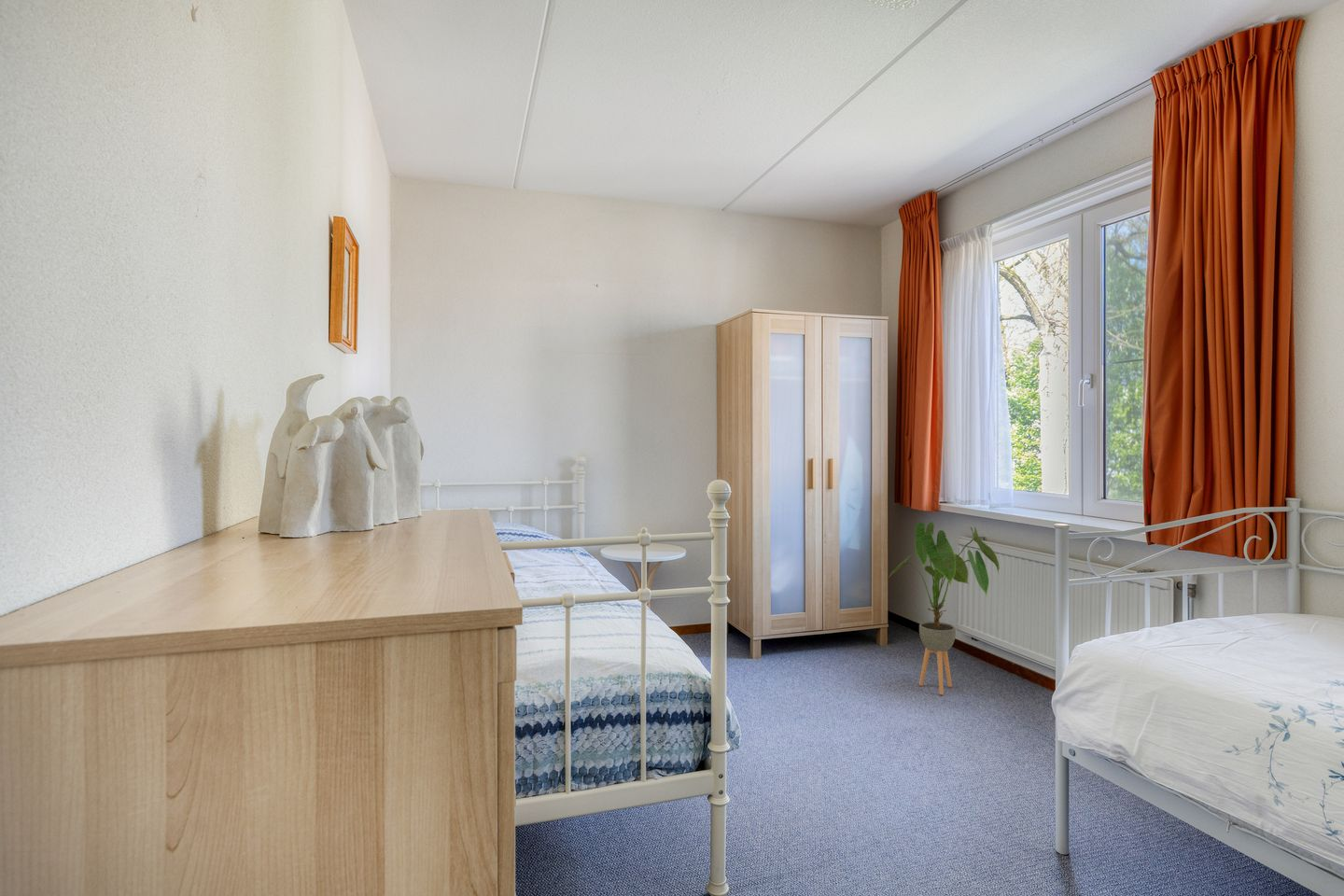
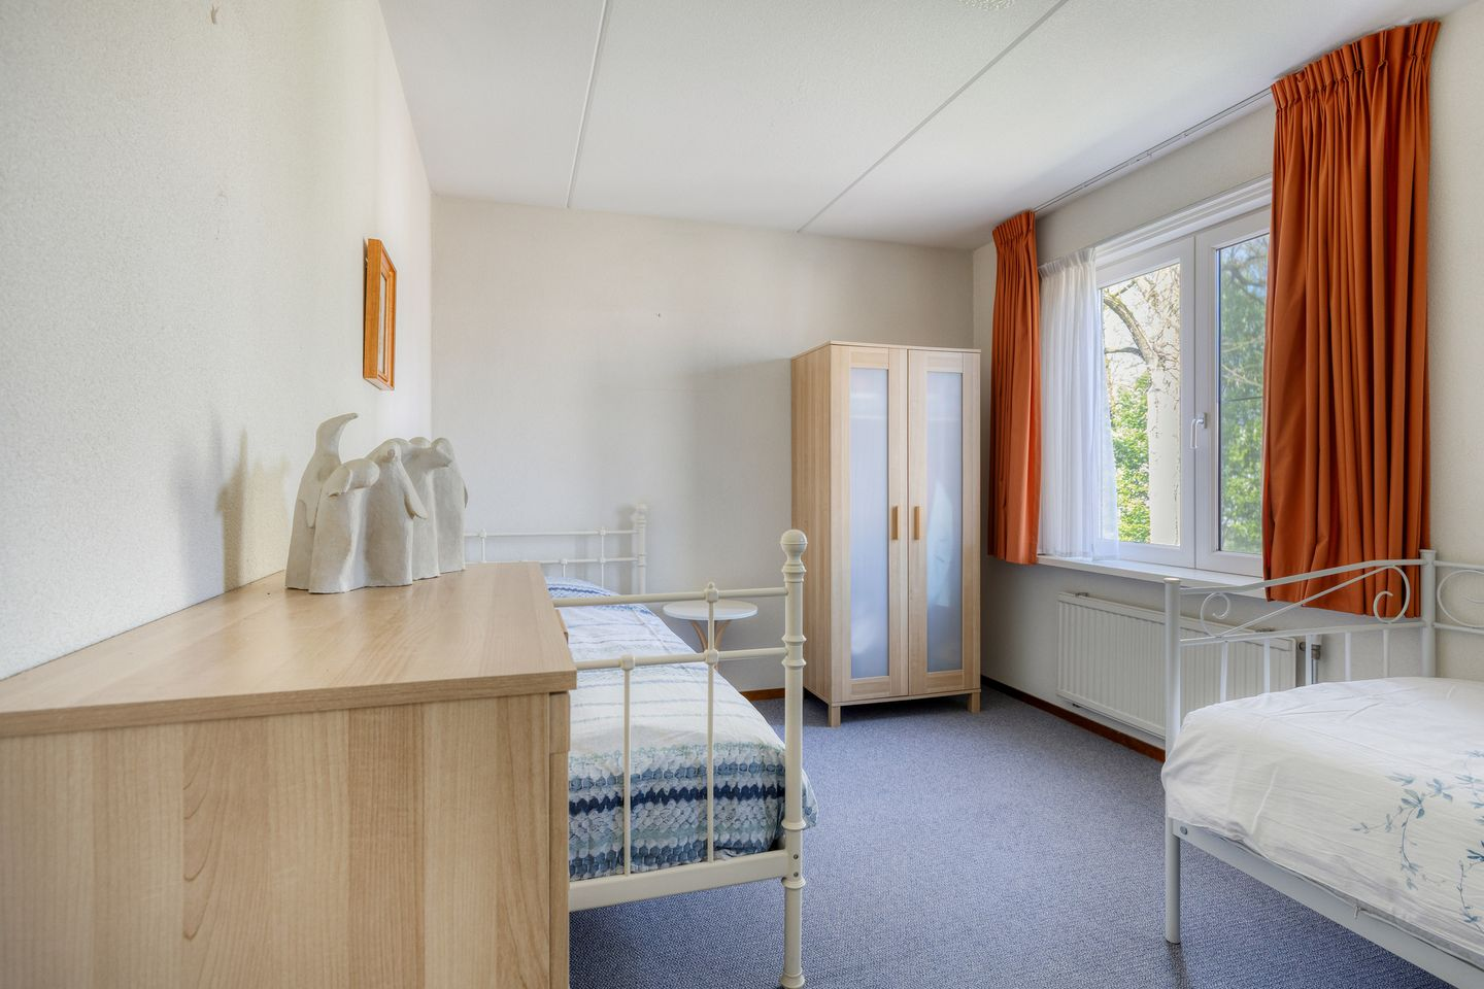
- house plant (945, 610)
